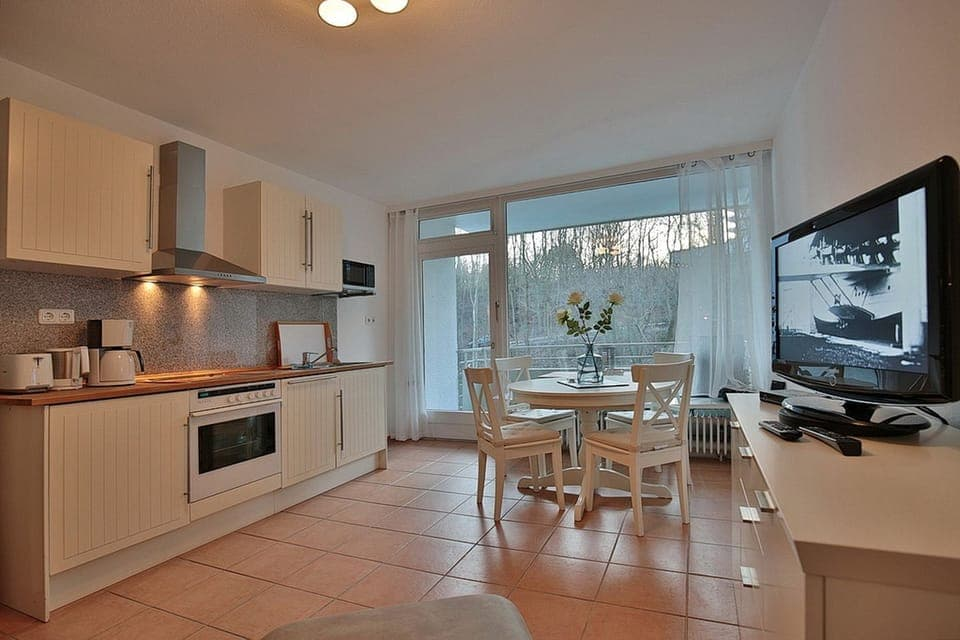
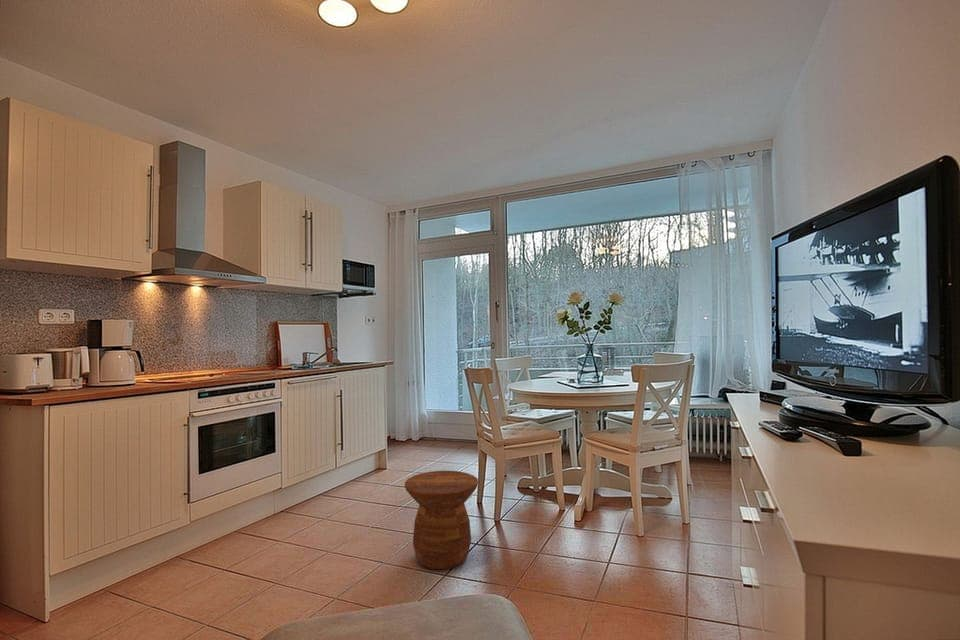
+ side table (442, 519)
